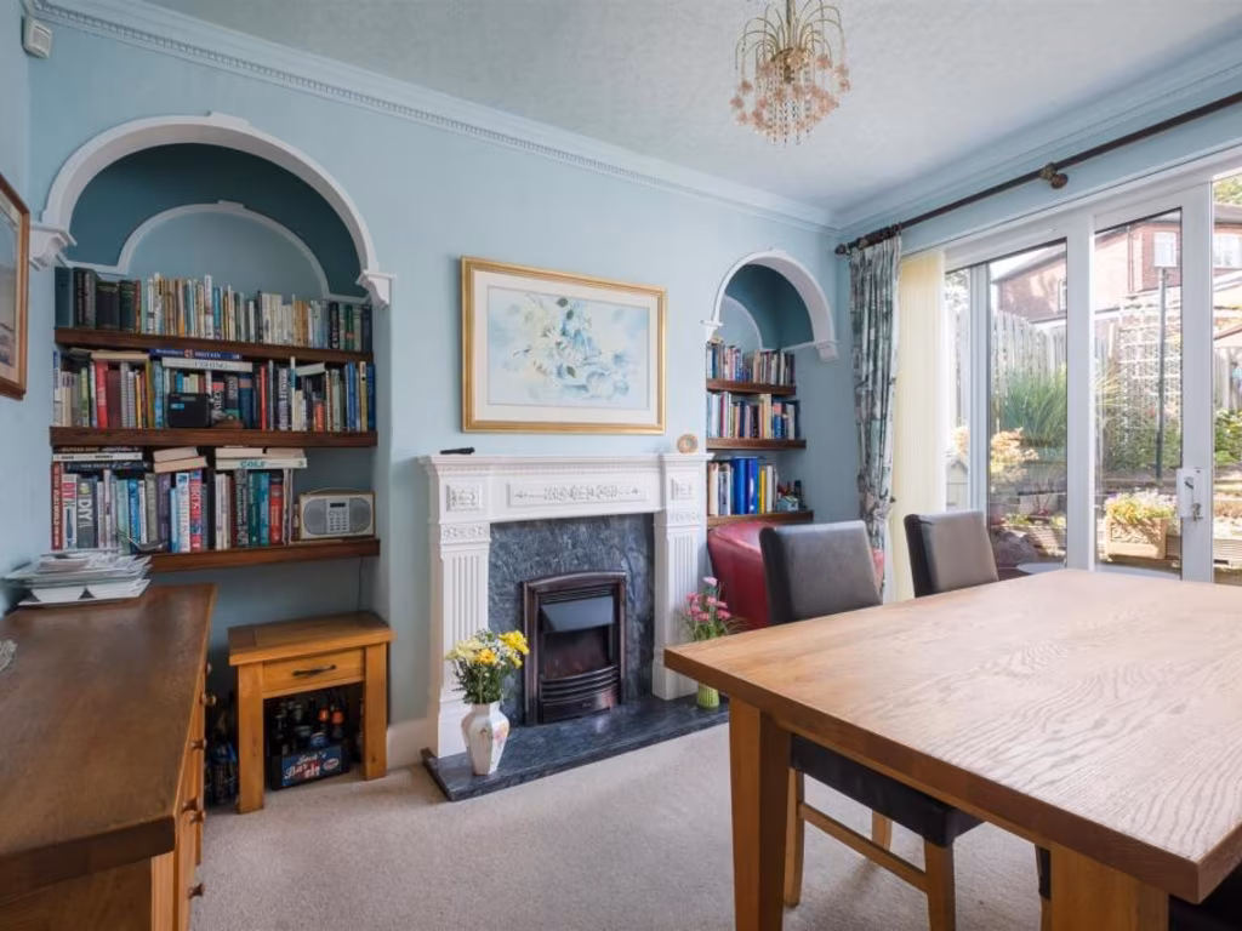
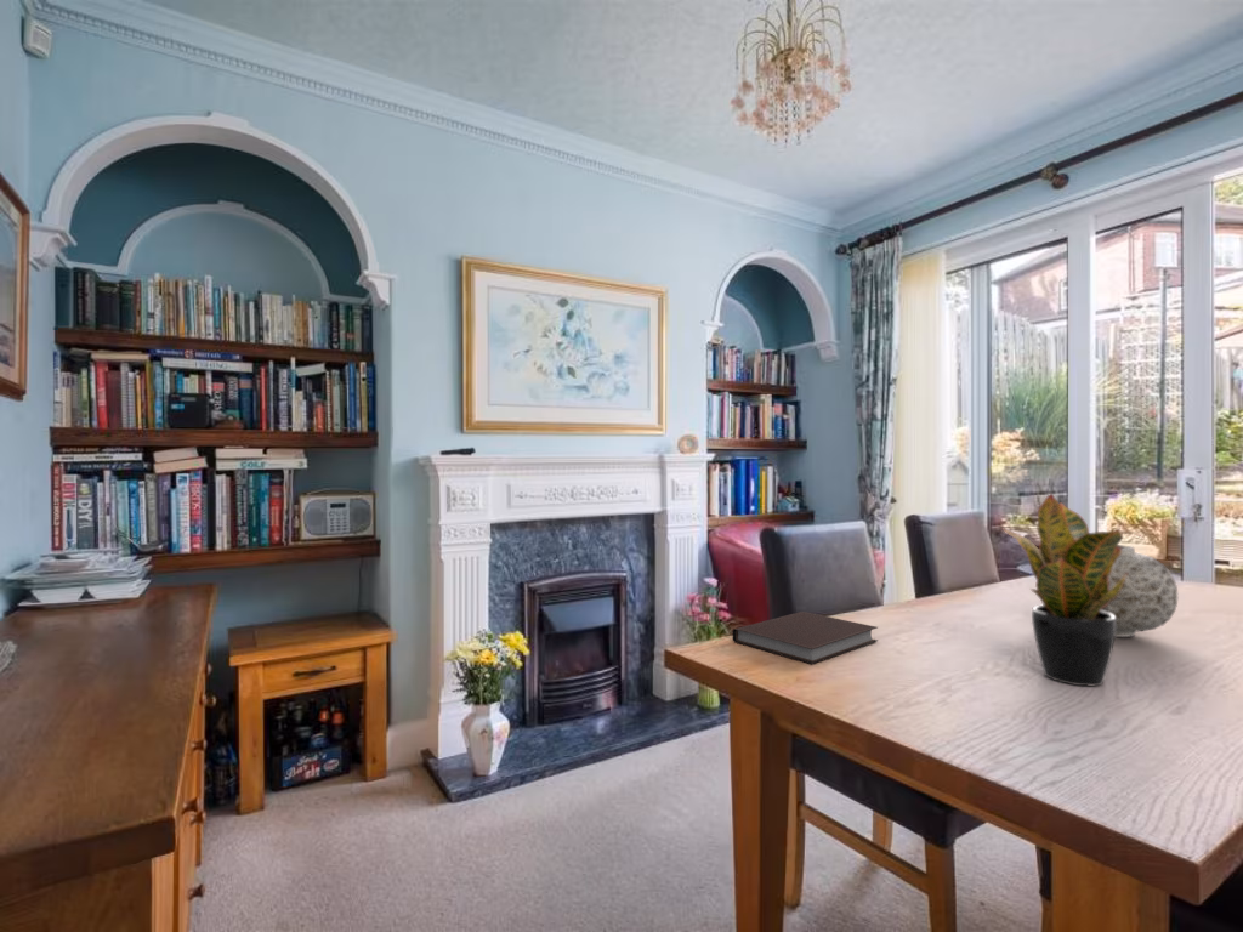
+ vase (1109, 589)
+ potted plant (1078, 582)
+ notebook (805, 633)
